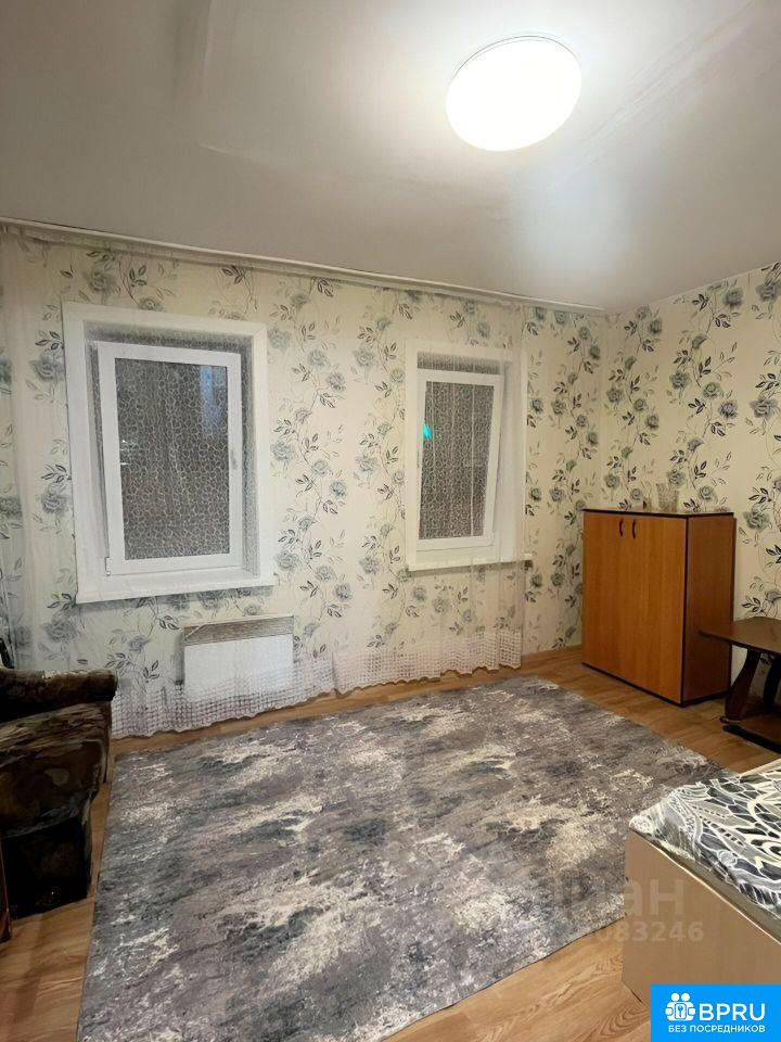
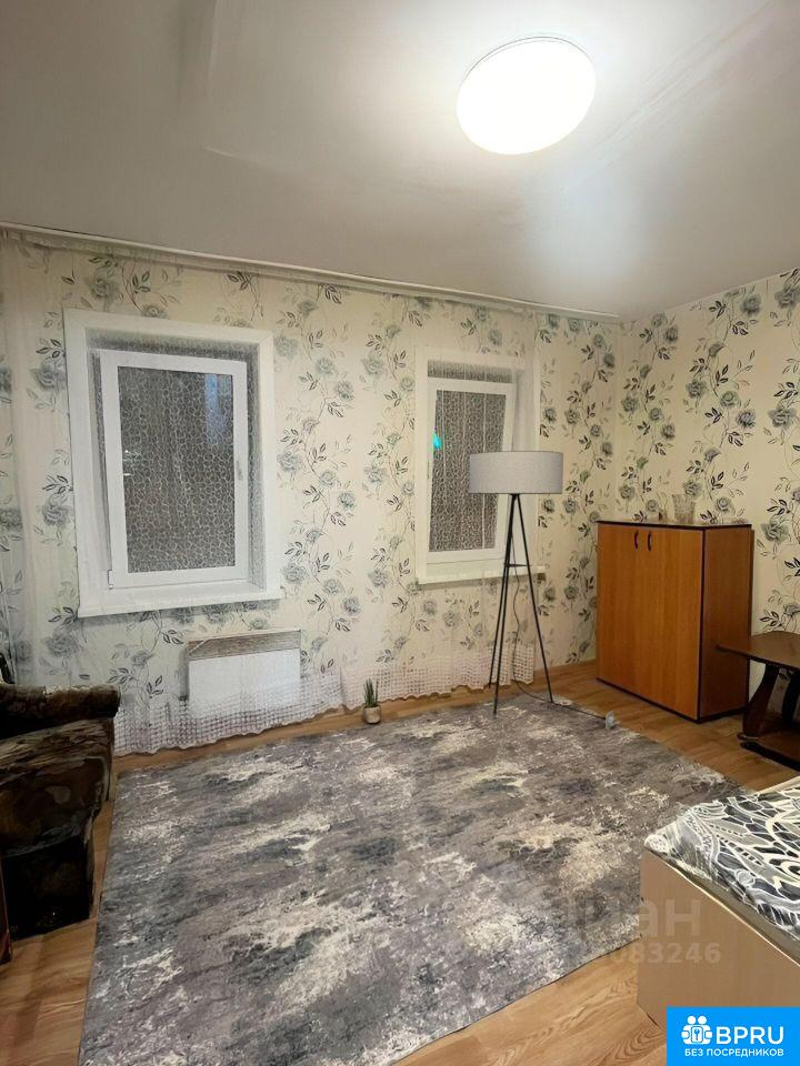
+ floor lamp (532, 586)
+ potted plant (371, 698)
